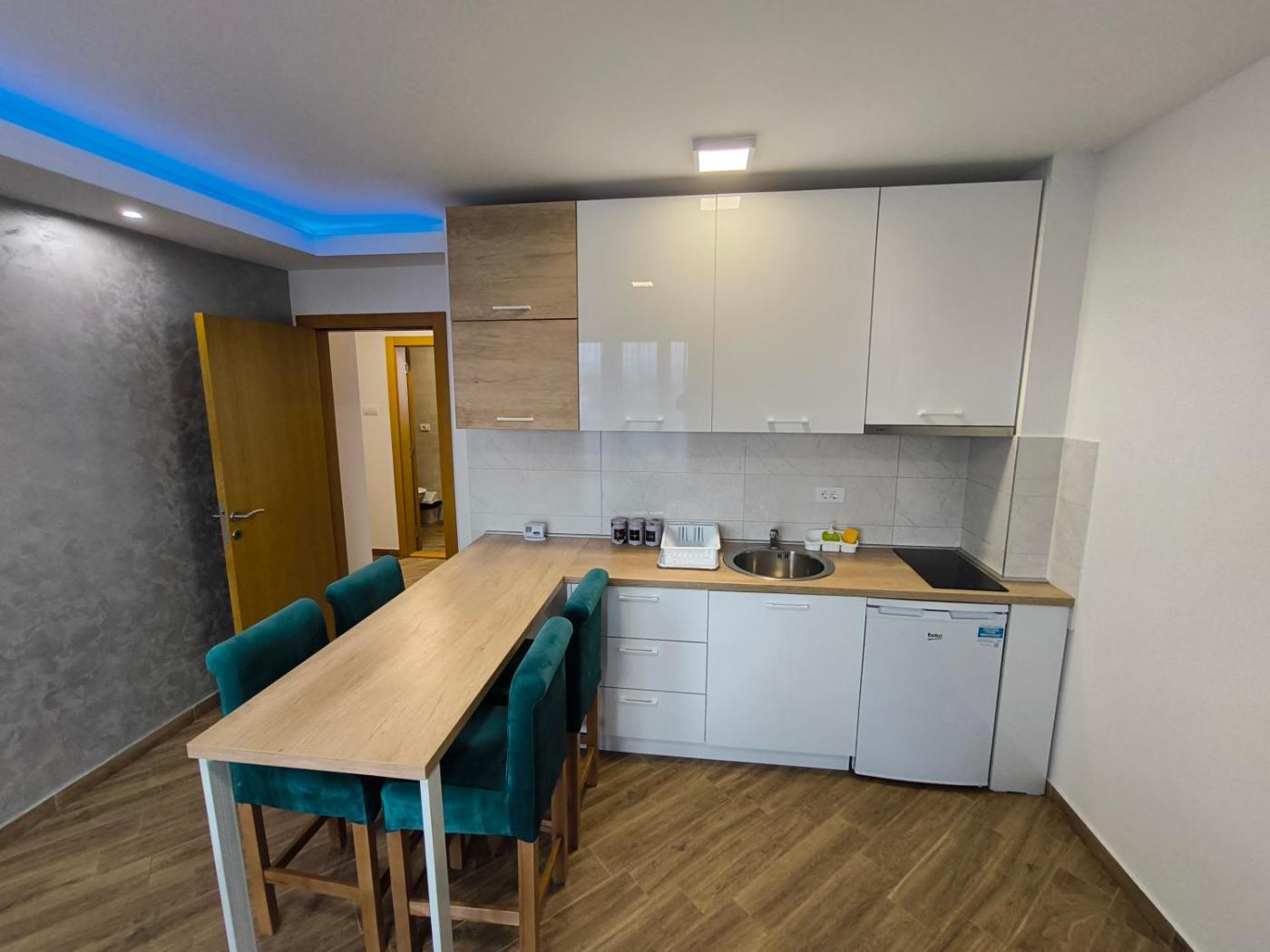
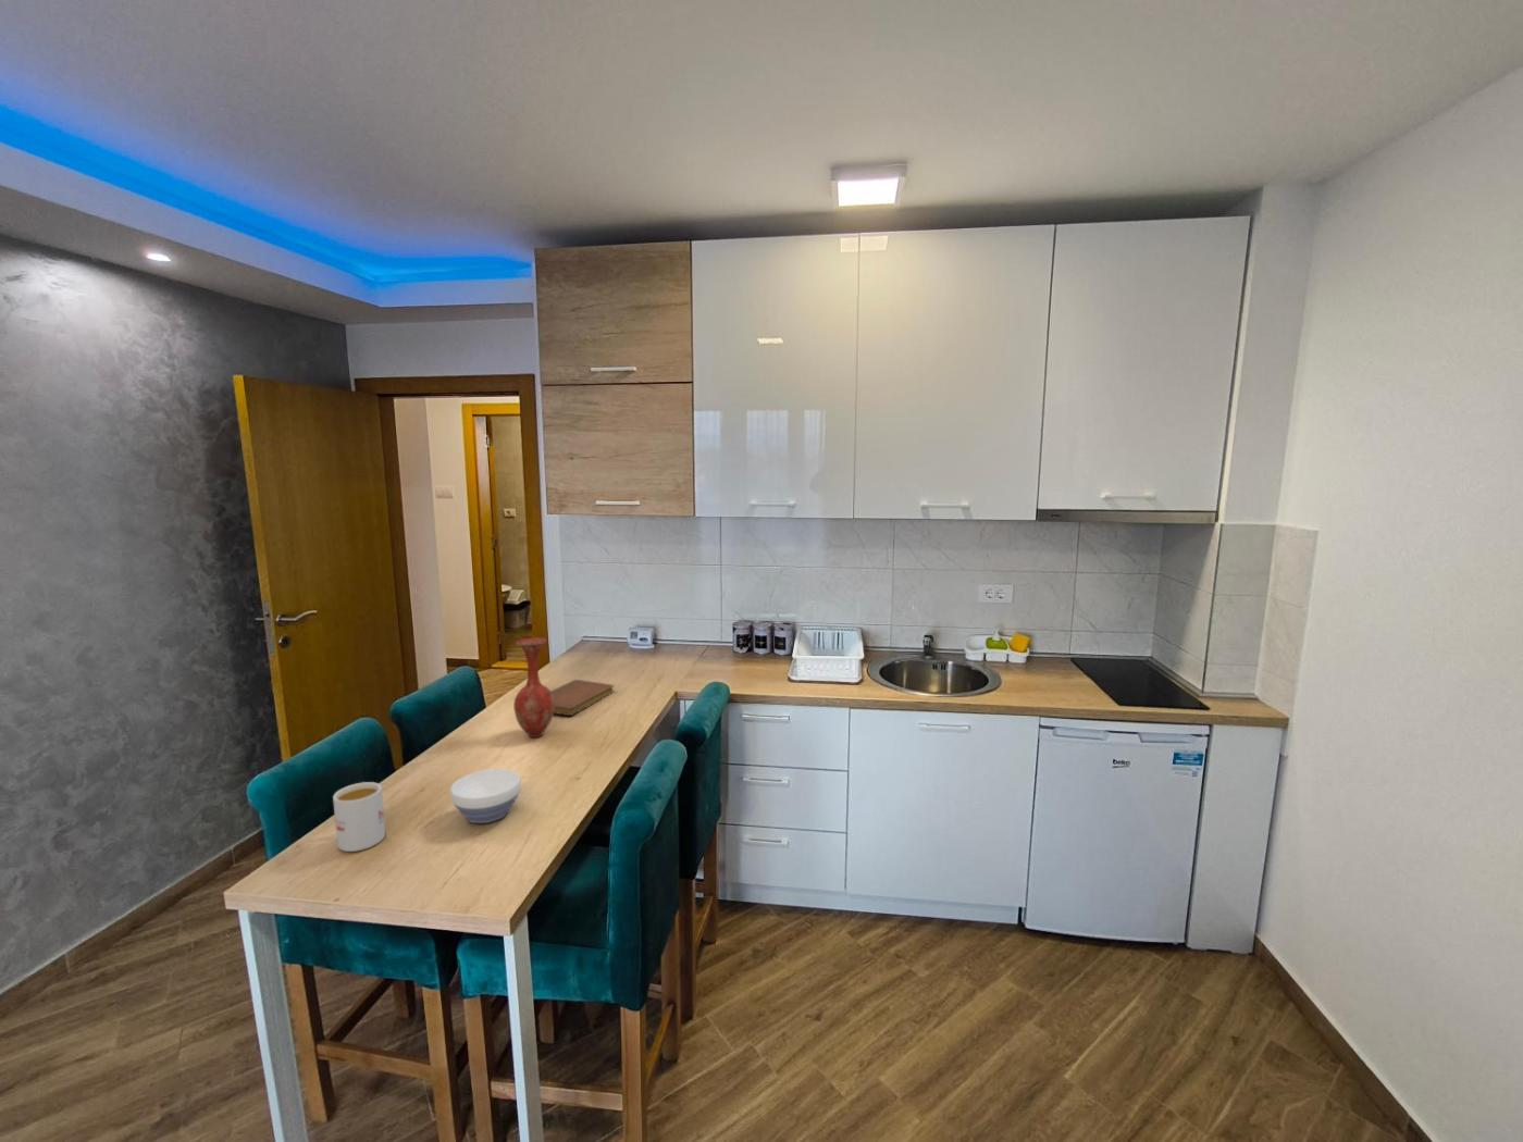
+ mug (355, 813)
+ bowl (486, 798)
+ vase (532, 689)
+ notebook (572, 696)
